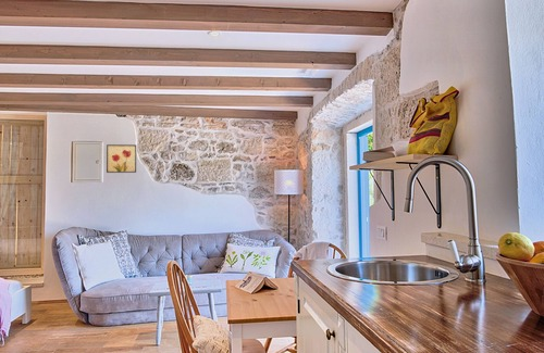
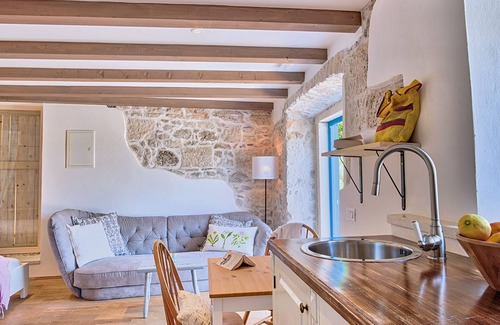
- wall art (121, 159)
